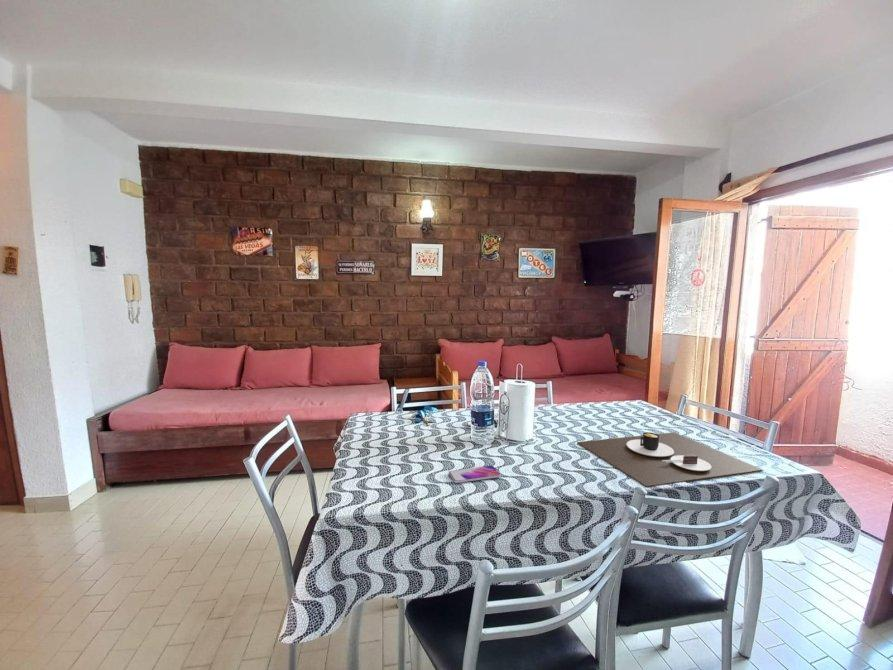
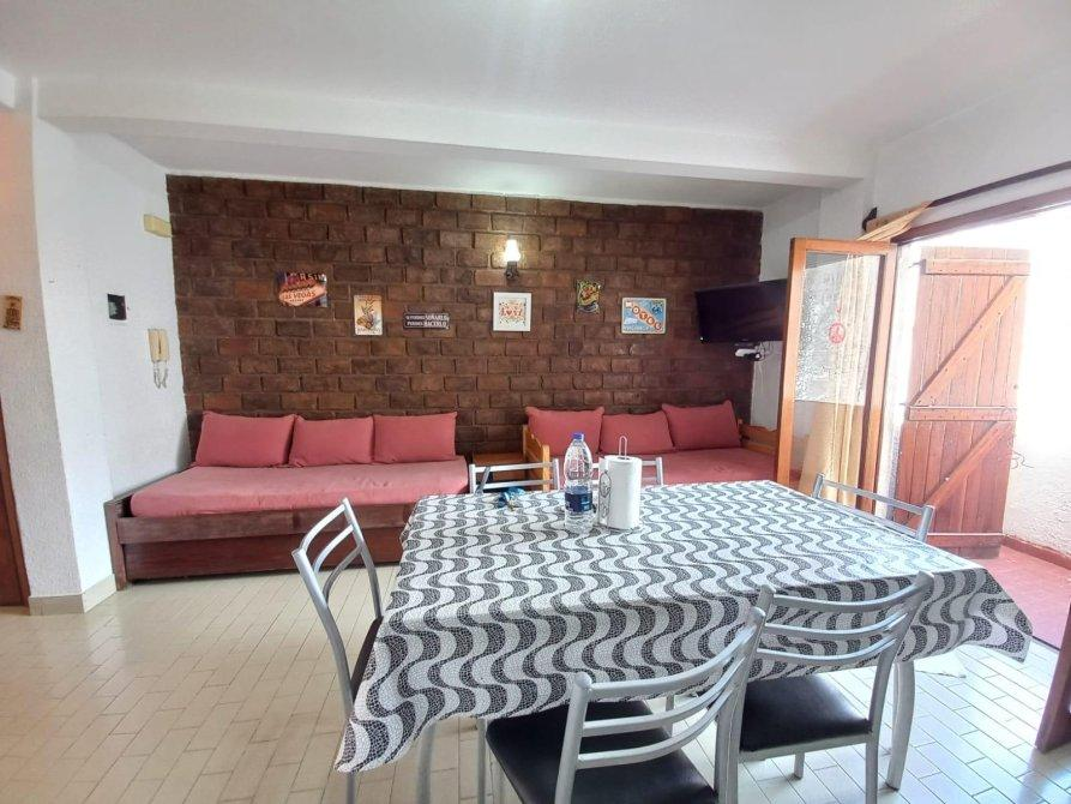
- place mat (663, 447)
- smartphone (474, 474)
